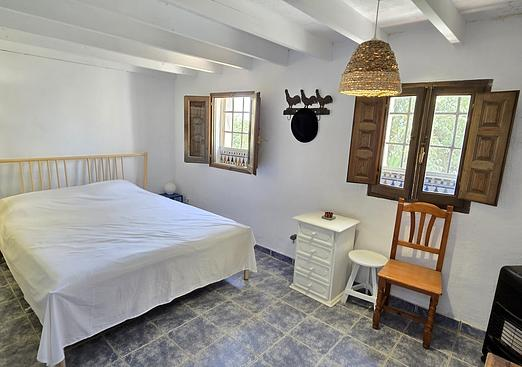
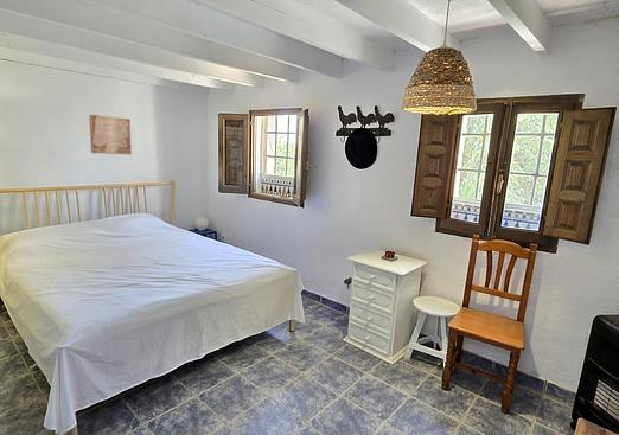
+ wall art (110, 135)
